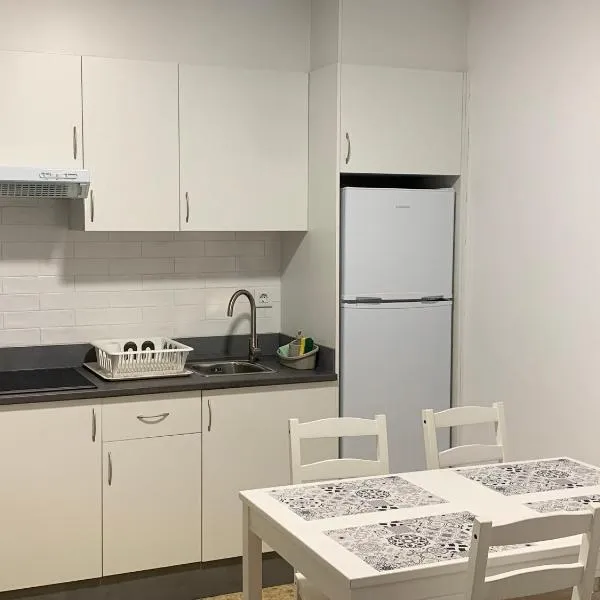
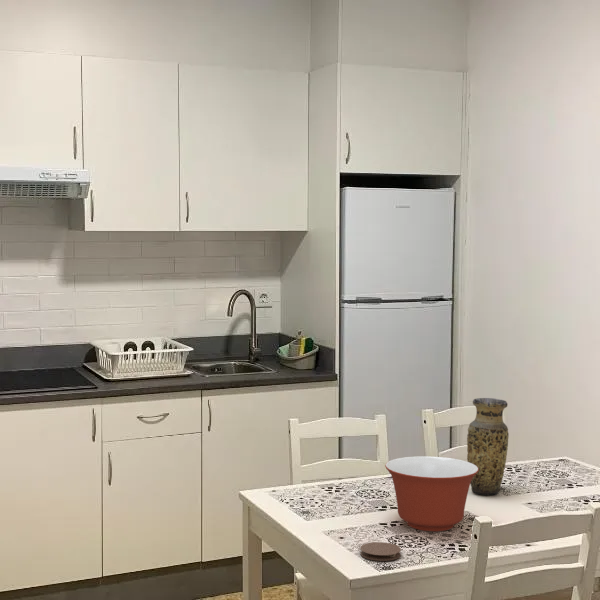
+ vase (487, 446)
+ coaster (380, 551)
+ mixing bowl (431, 495)
